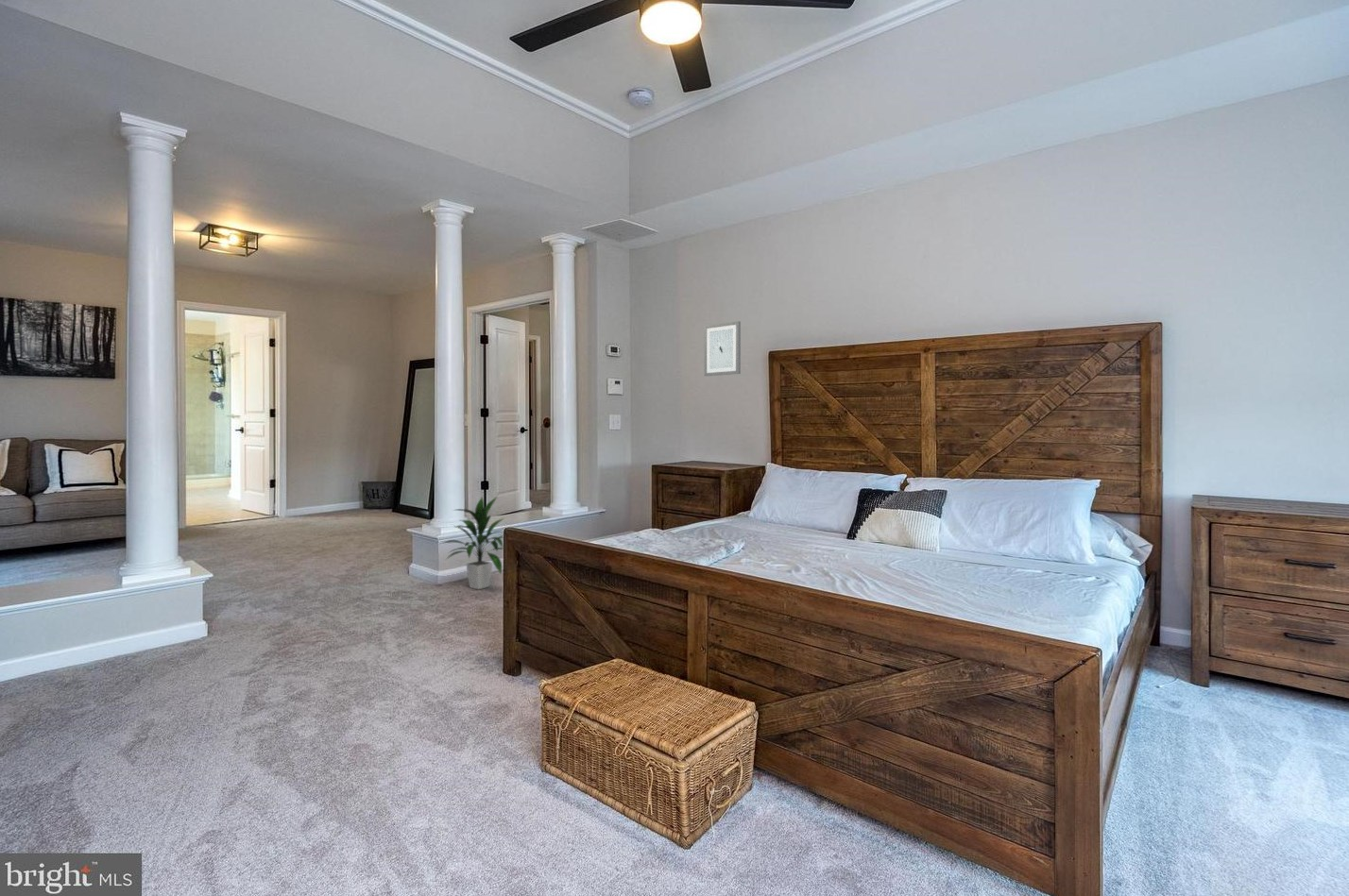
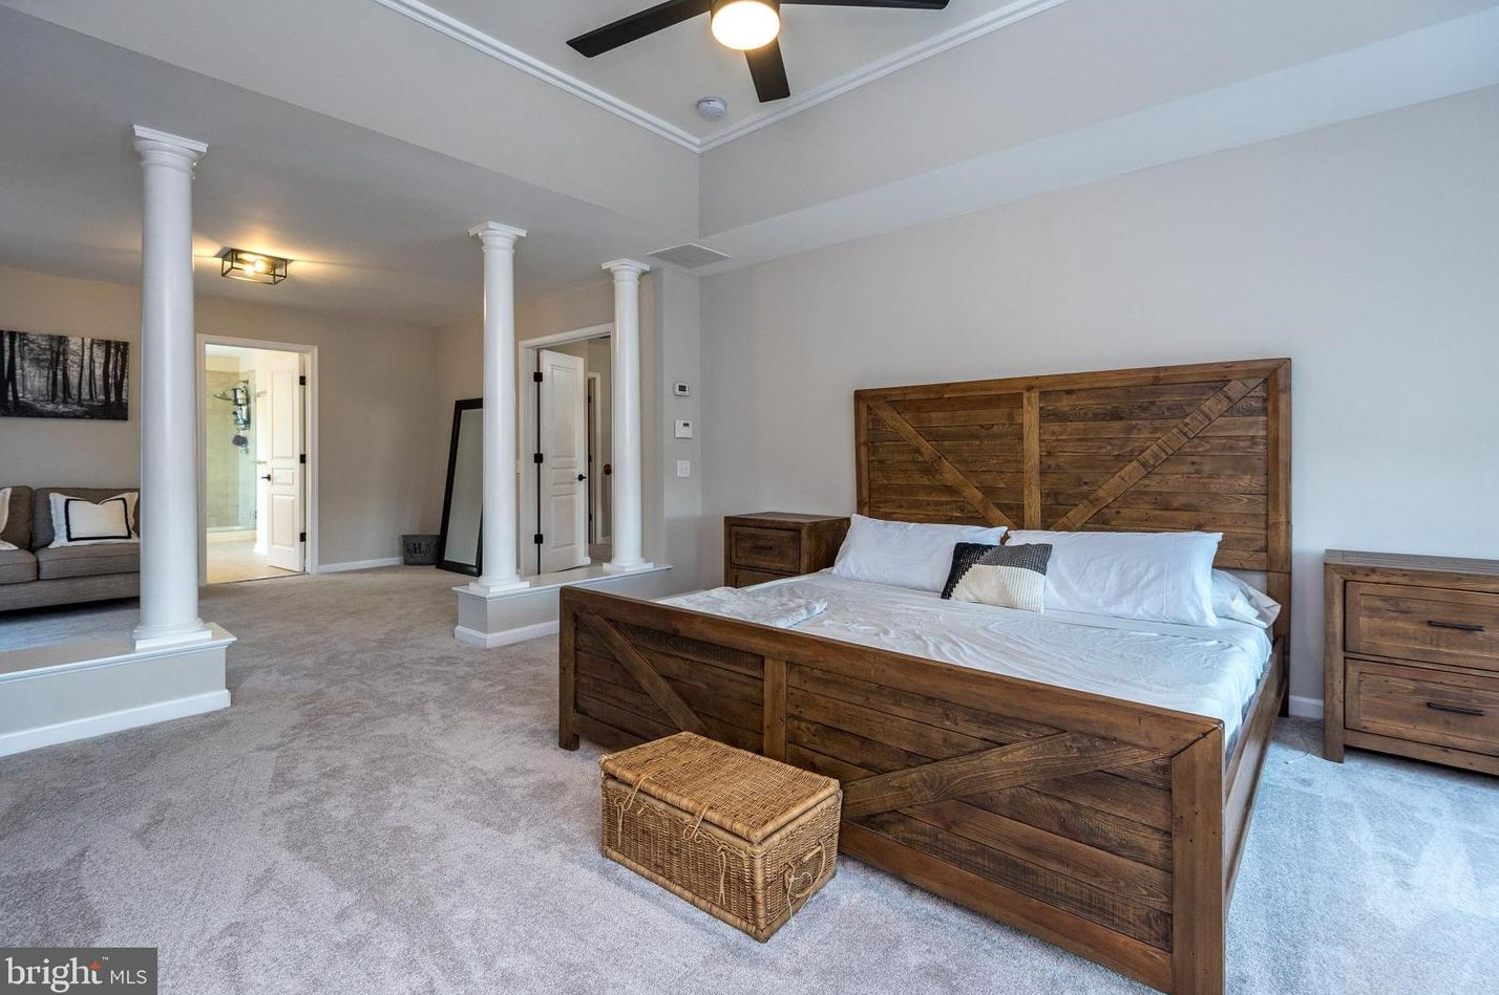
- indoor plant (479, 542)
- wall art (722, 348)
